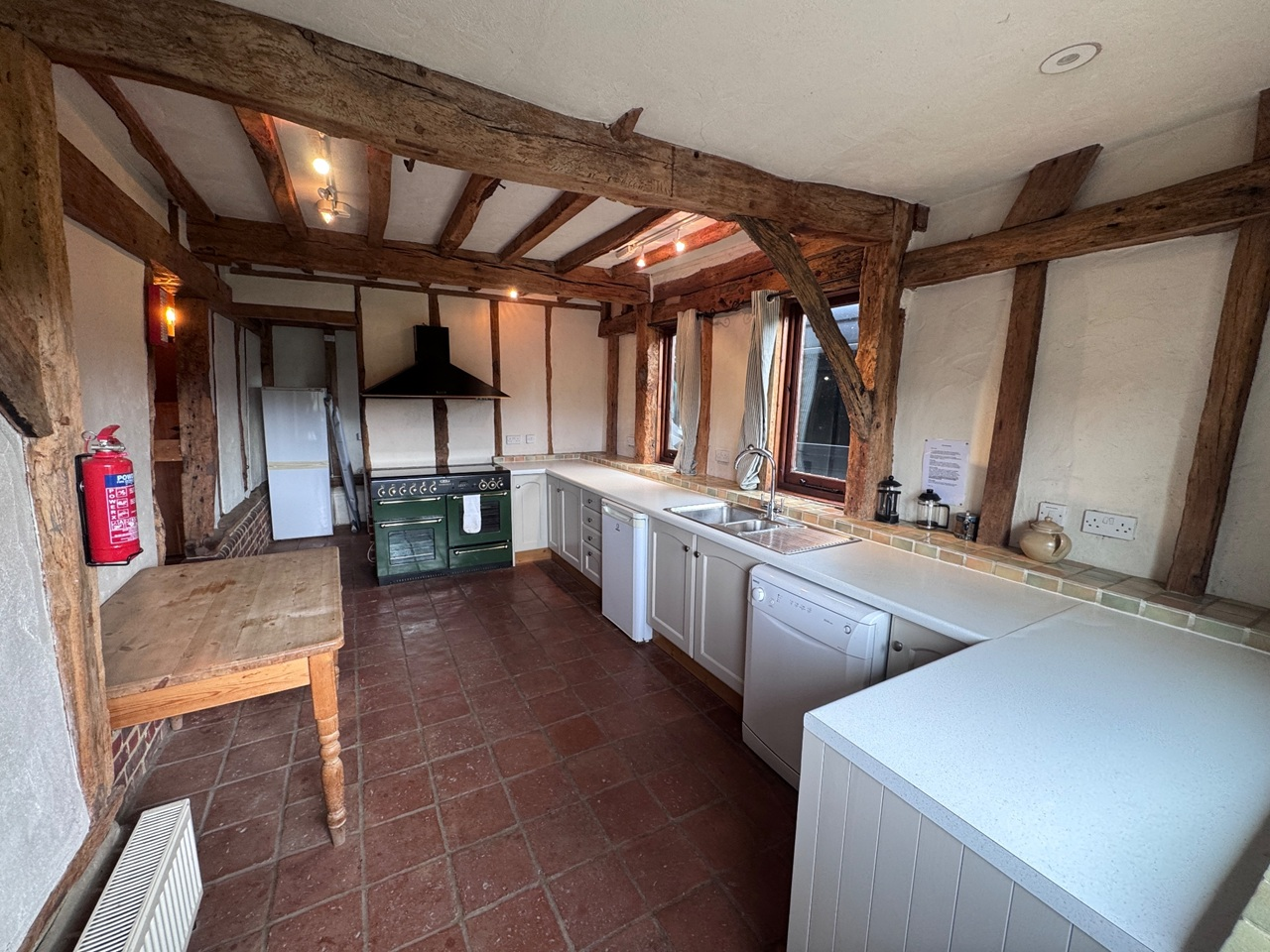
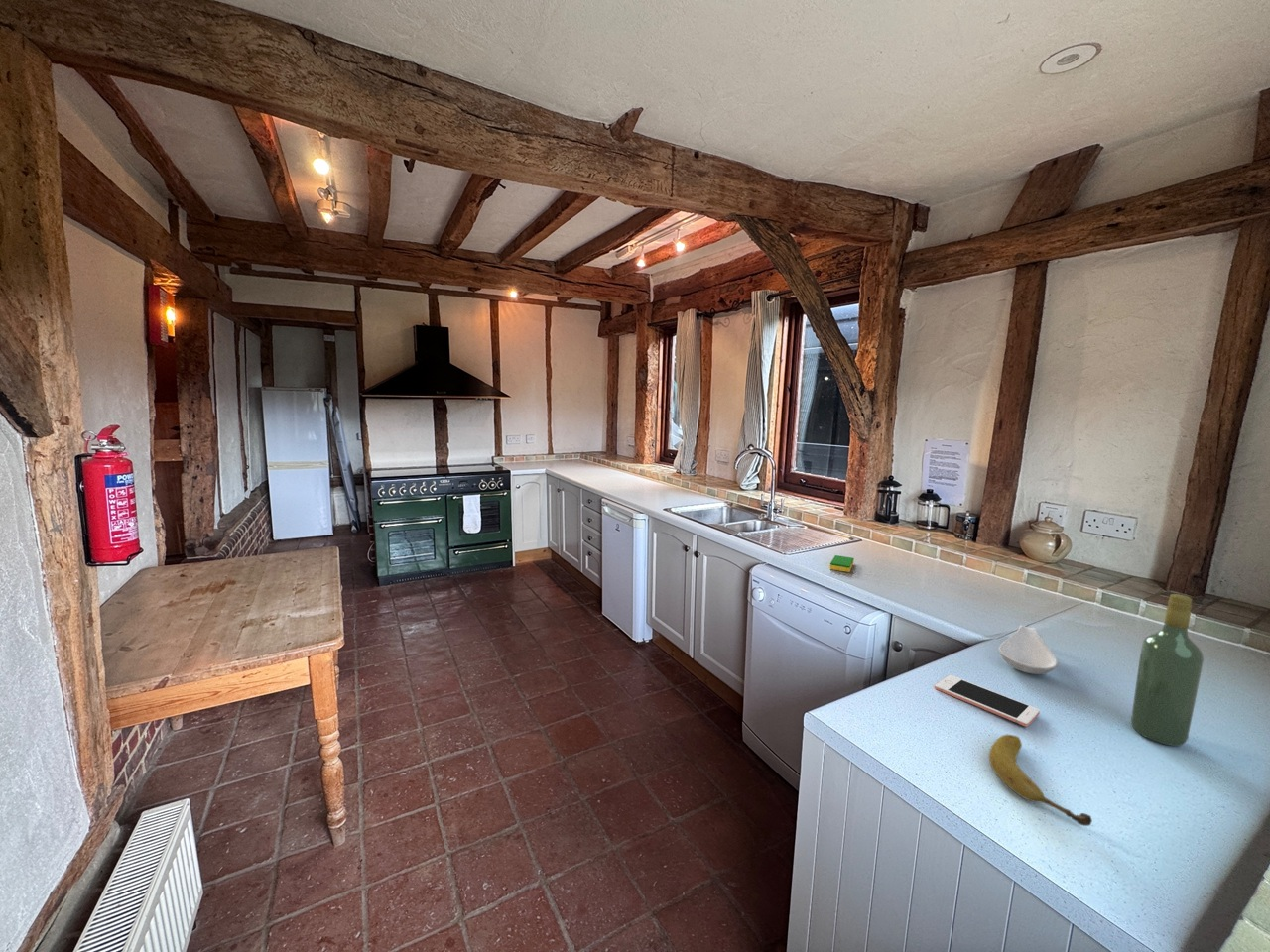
+ cell phone (984, 698)
+ dish sponge (841, 563)
+ spoon rest (1026, 647)
+ fruit (1026, 775)
+ wine bottle (1169, 666)
